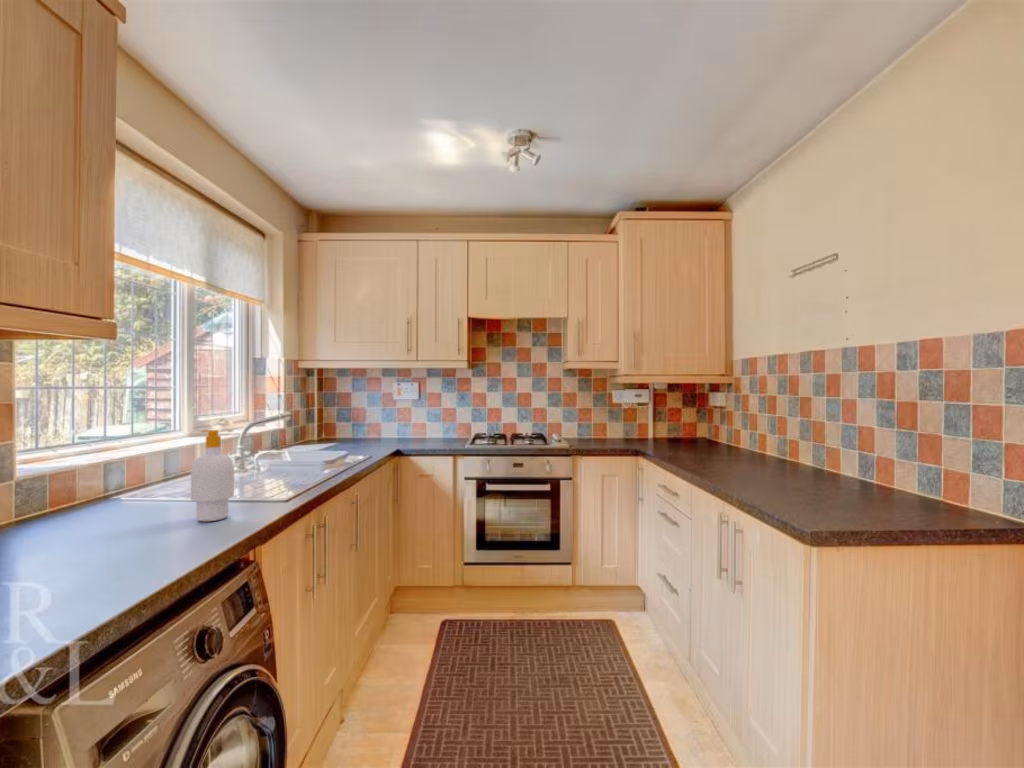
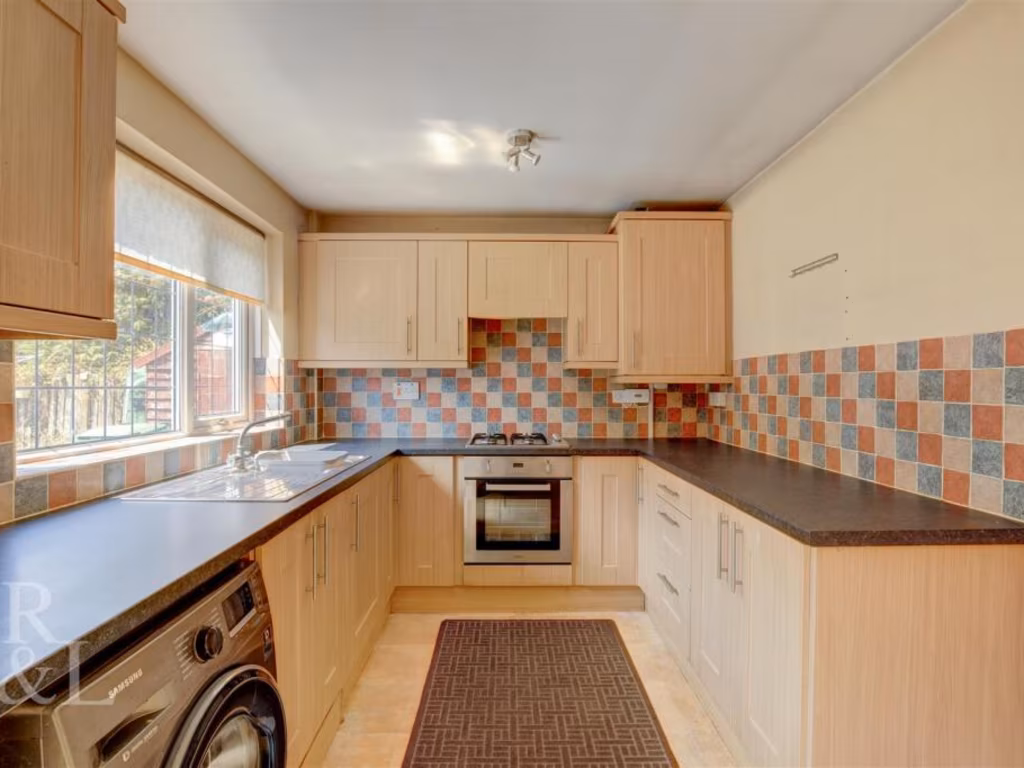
- soap bottle (212, 474)
